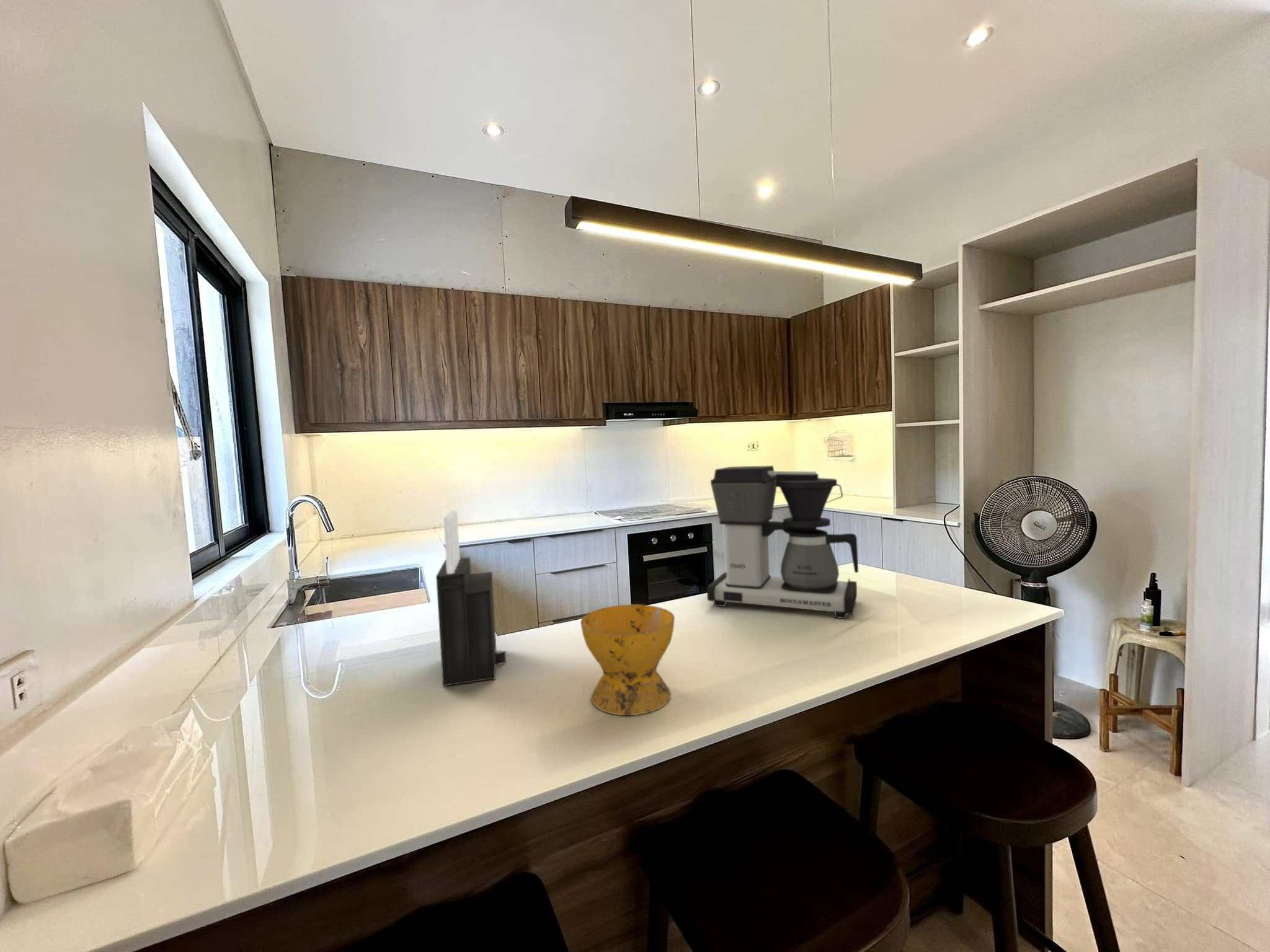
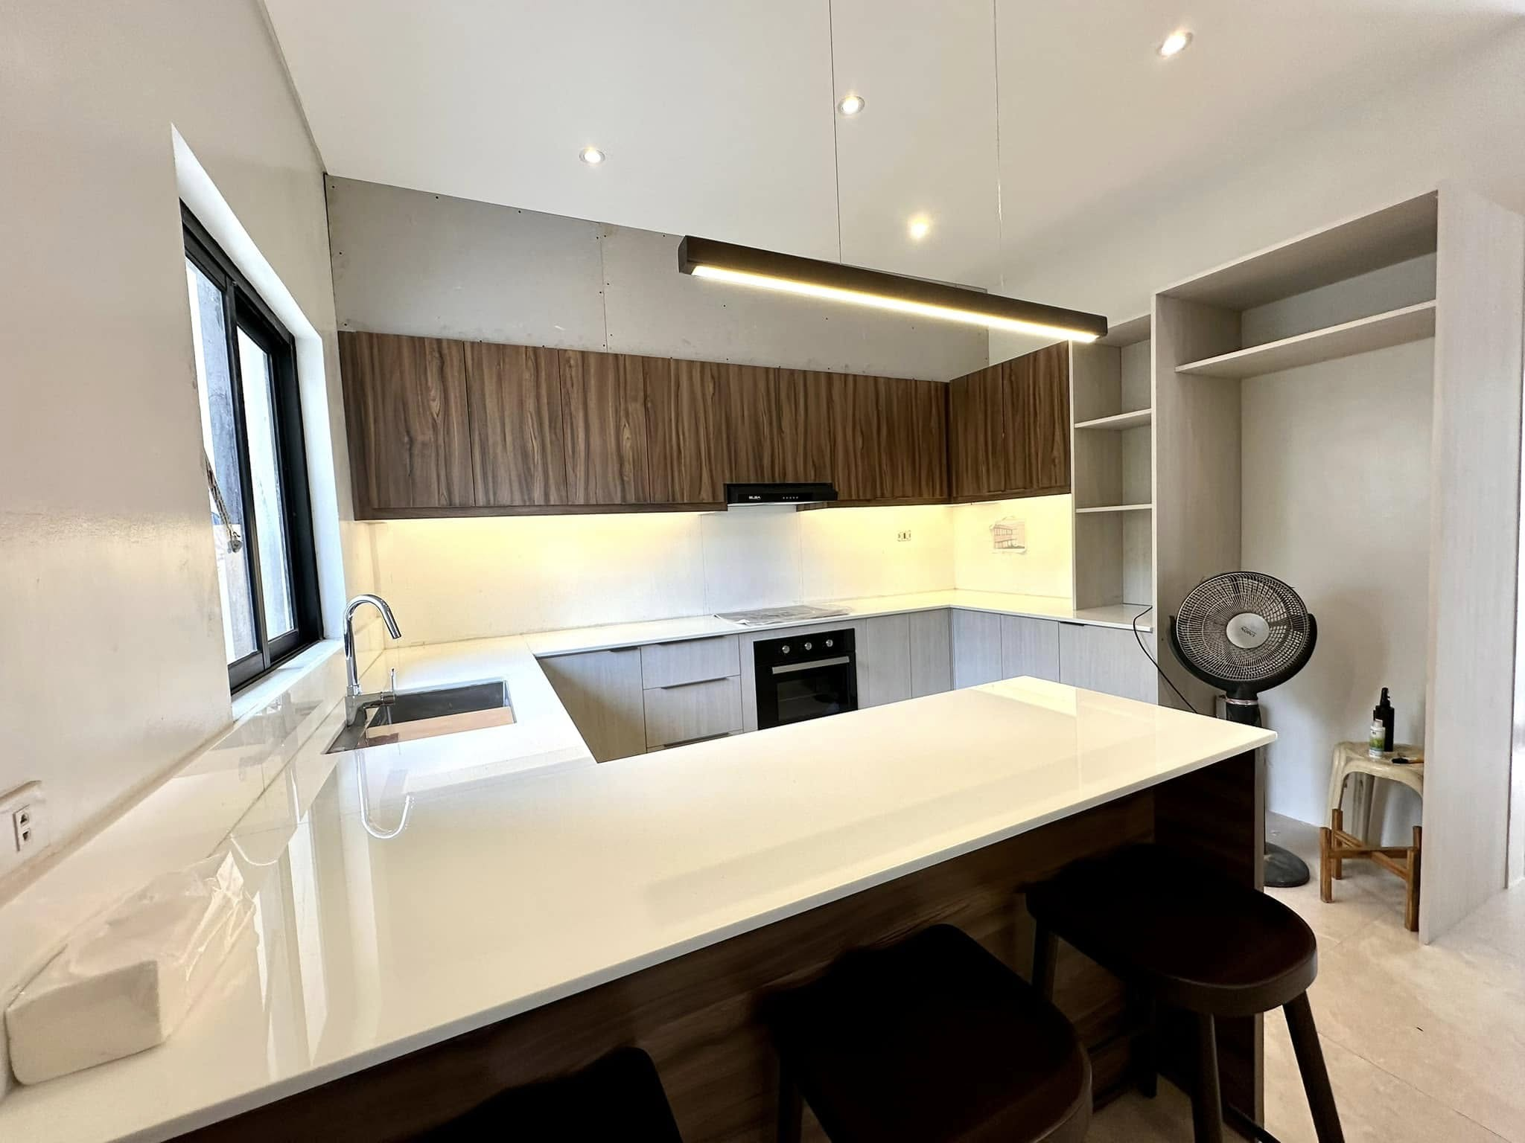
- knife block (473, 589)
- bowl (629, 656)
- coffee maker (784, 532)
